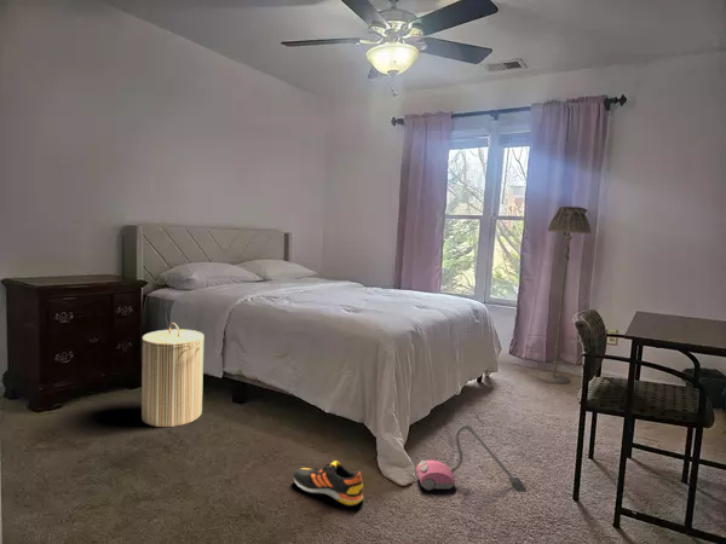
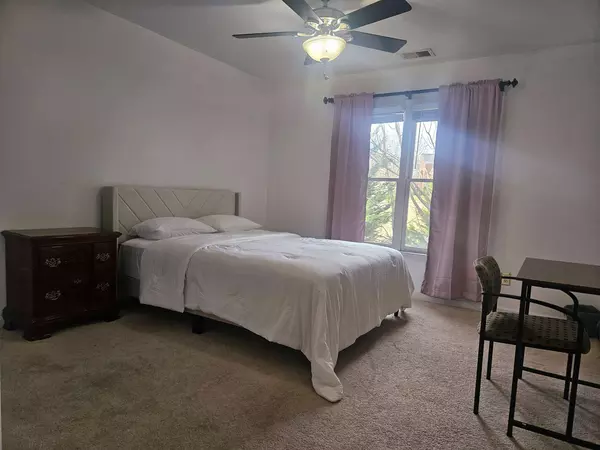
- laundry hamper (173, 369)
- floor lamp (561, 294)
- shoe (328, 475)
- vacuum cleaner (461, 455)
